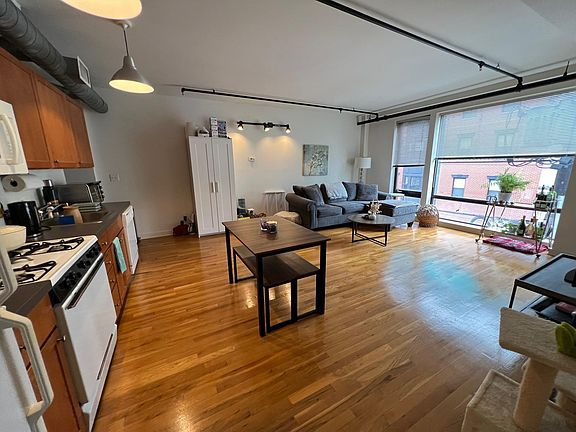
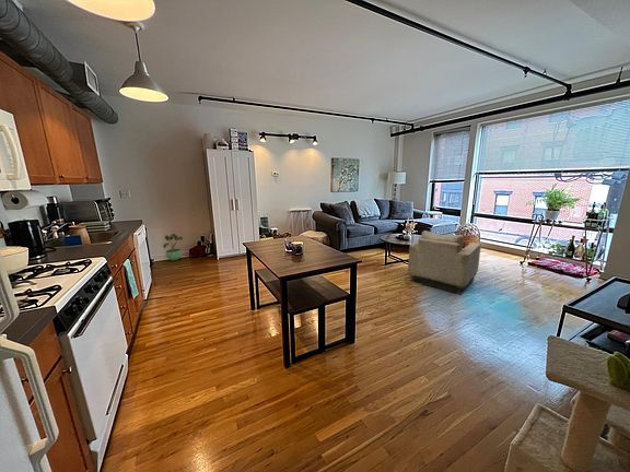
+ potted plant (173, 246)
+ armchair (448, 257)
